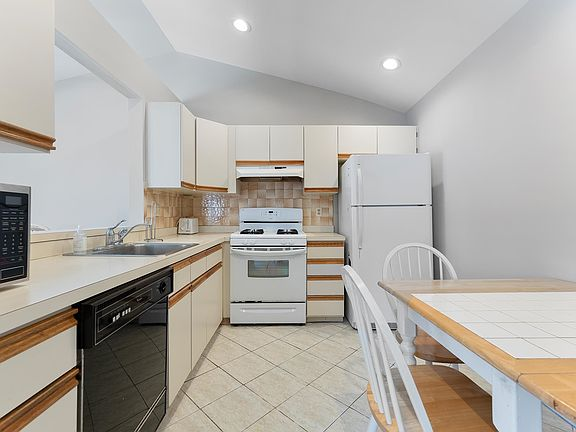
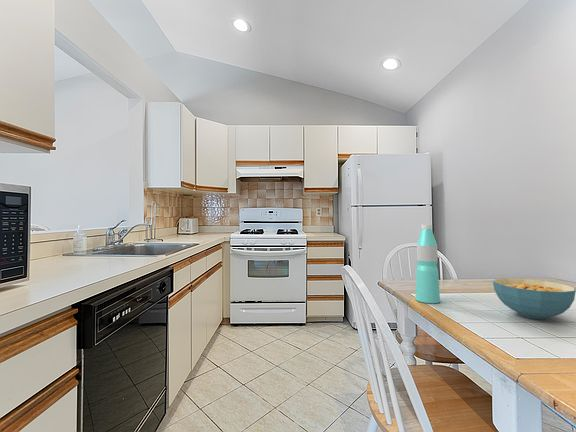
+ water bottle (427, 262)
+ cereal bowl (532, 300)
